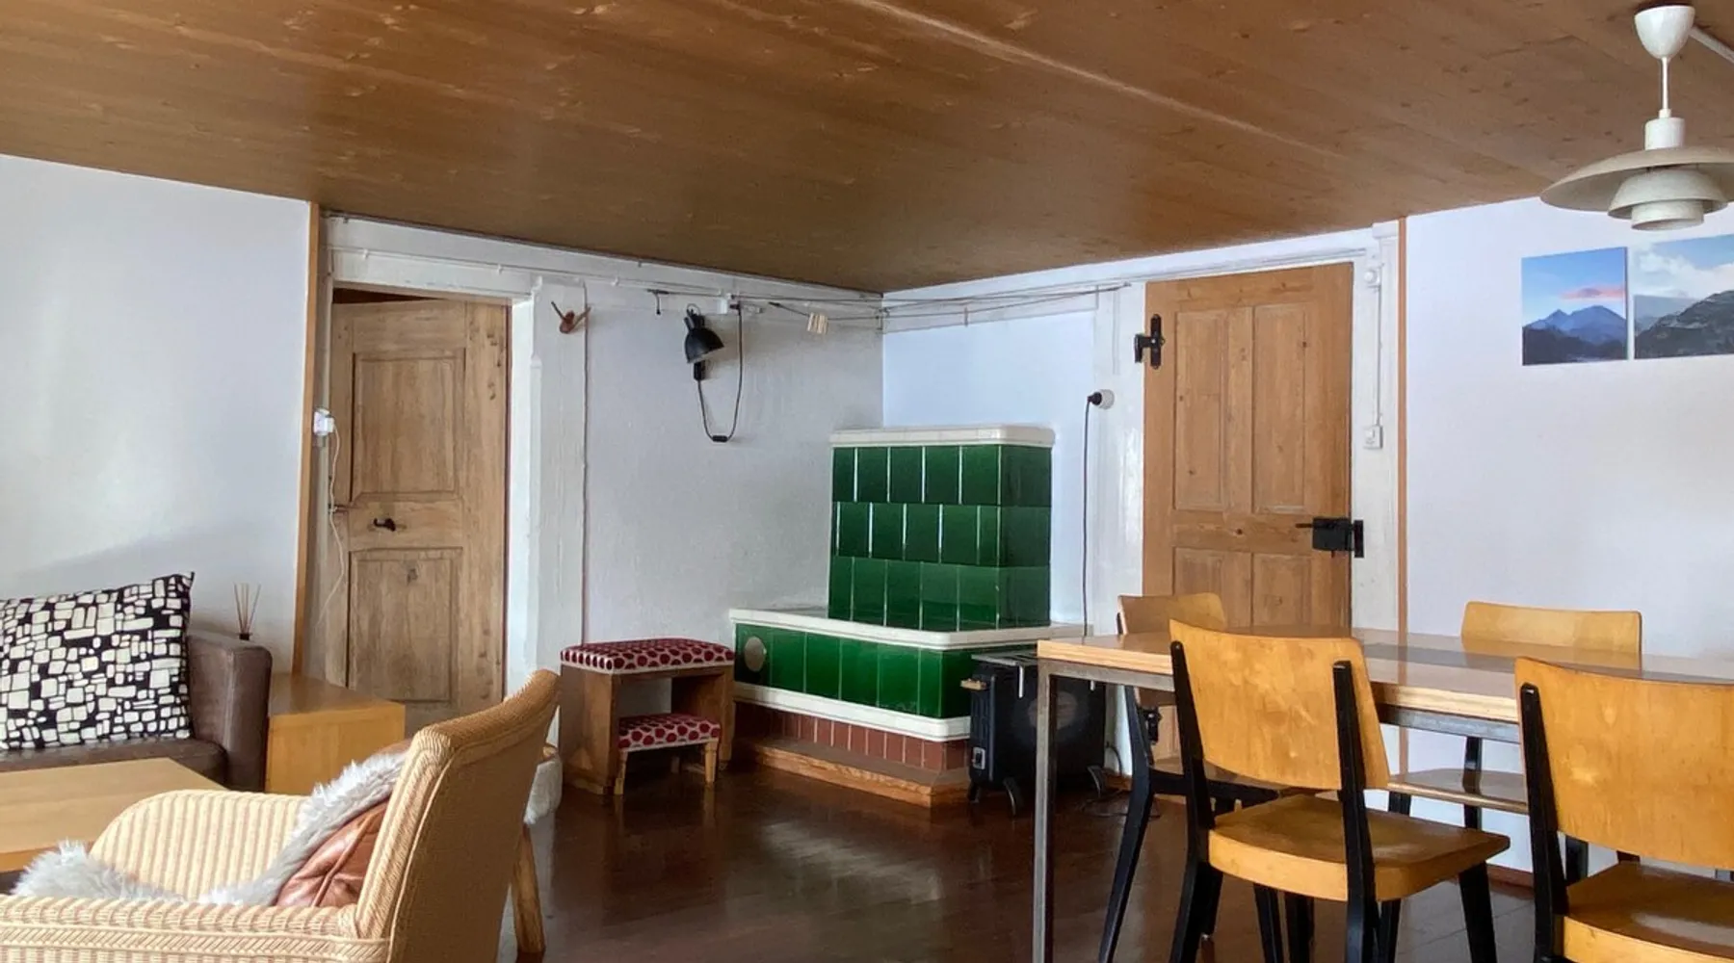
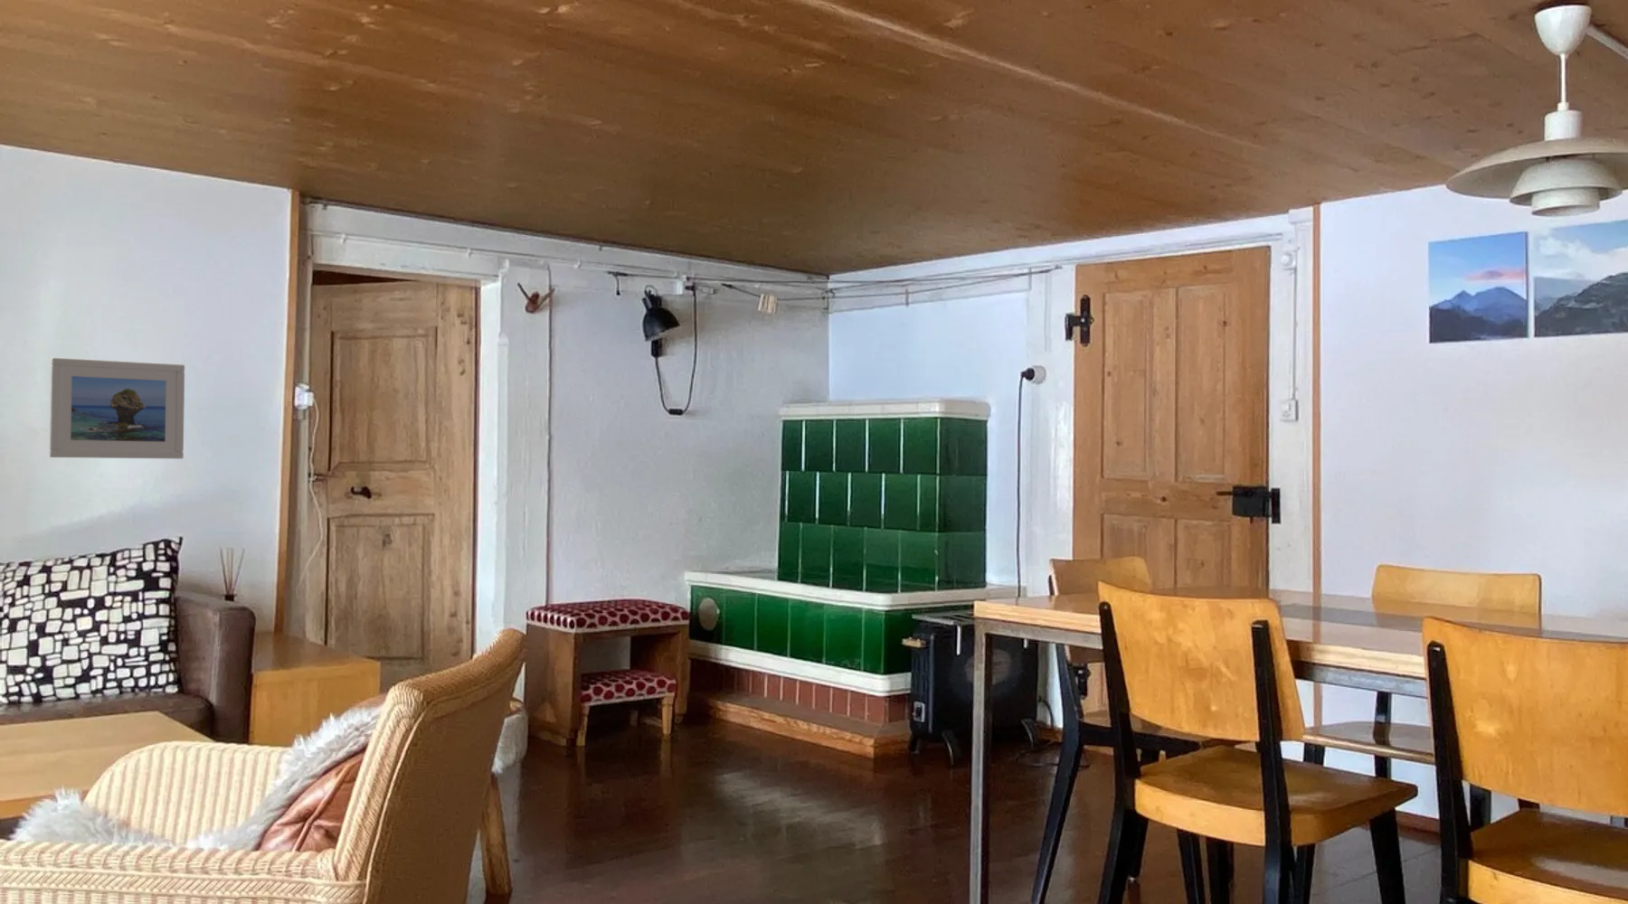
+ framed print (118, 410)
